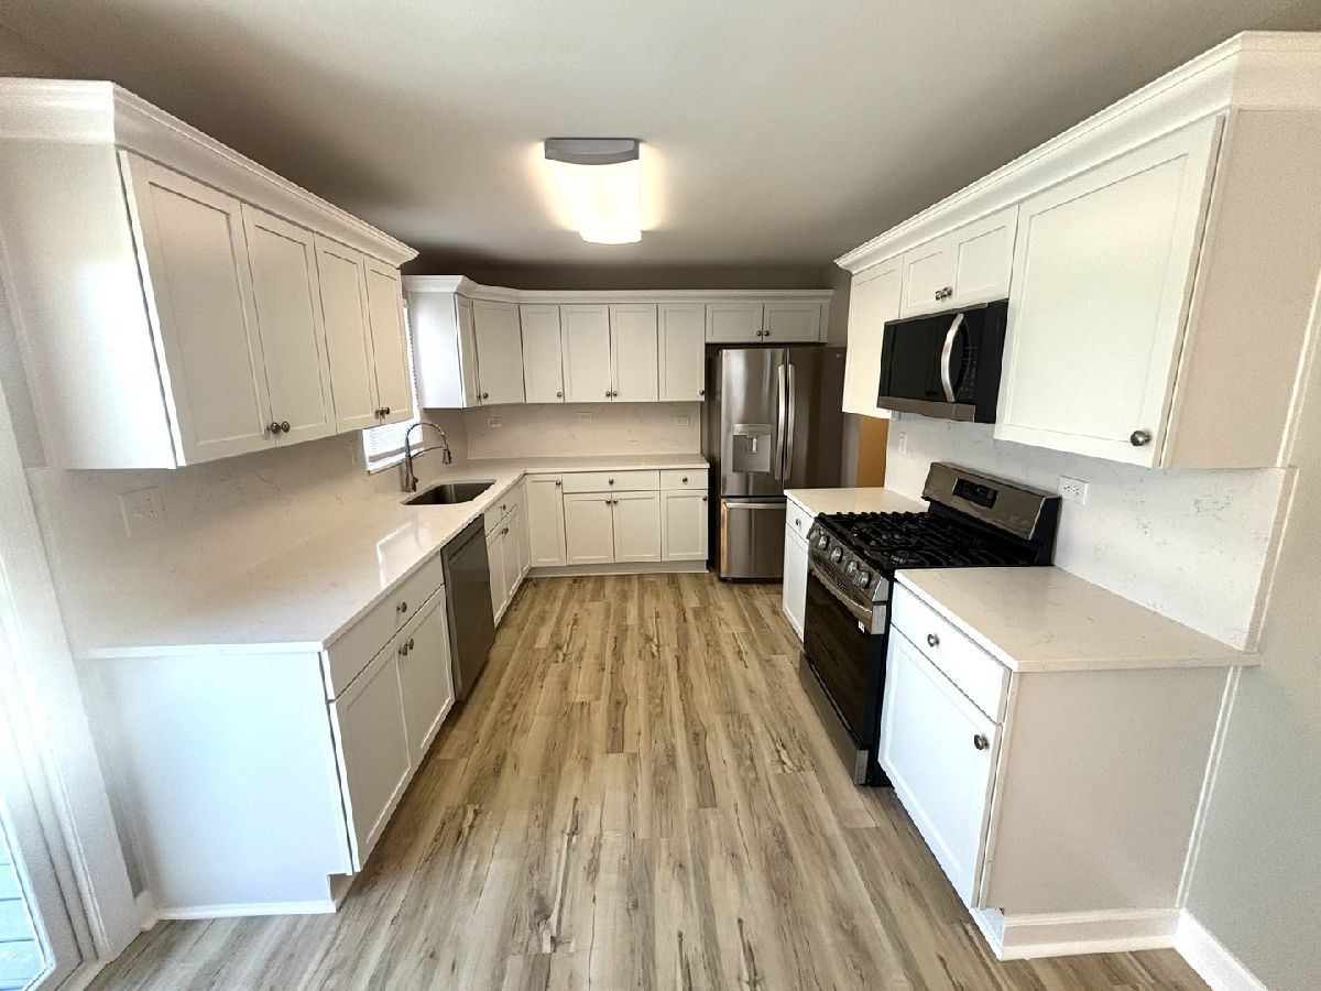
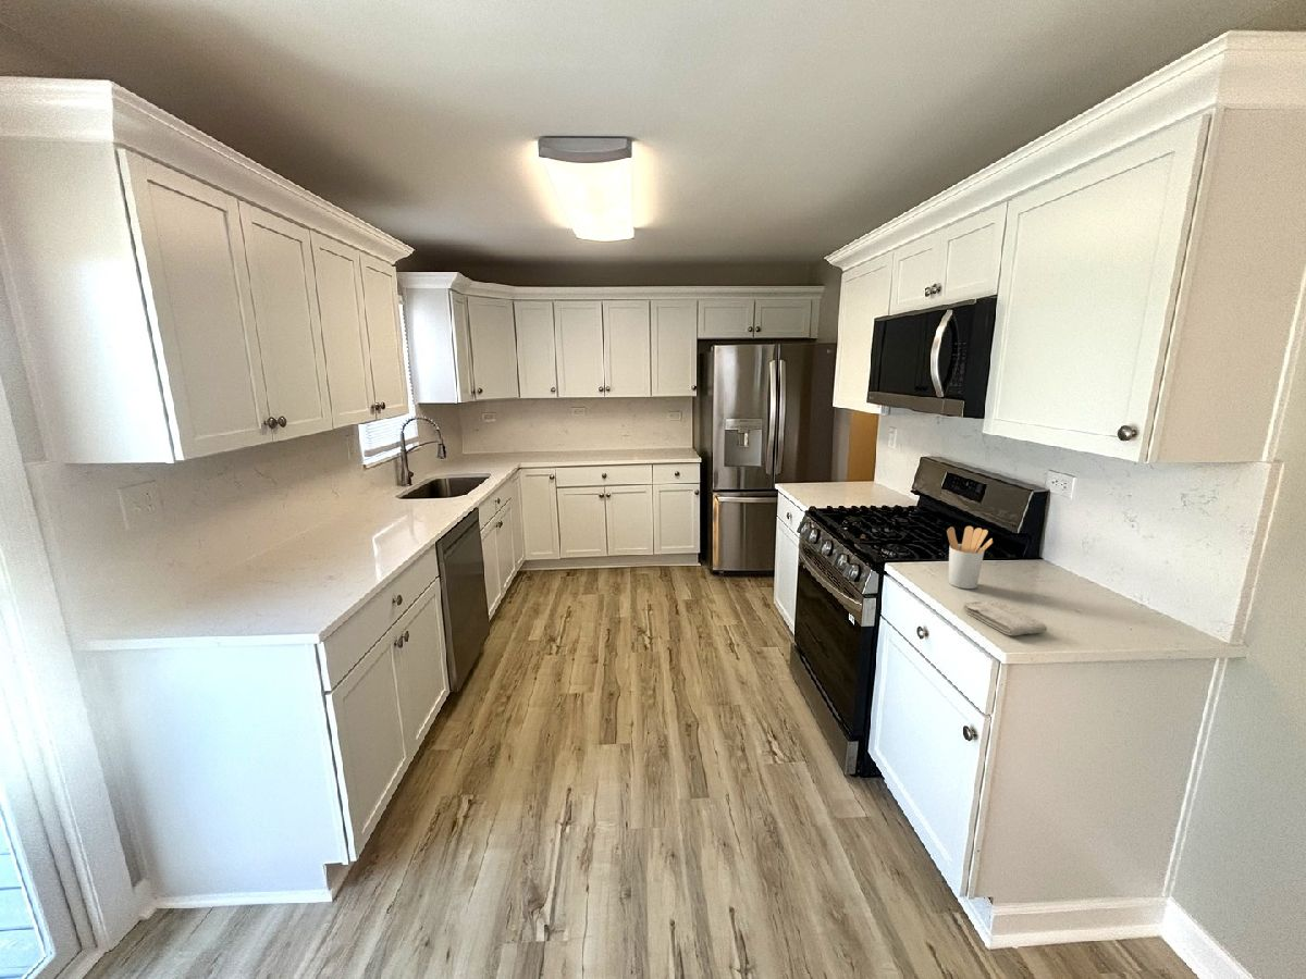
+ washcloth (1002, 616)
+ utensil holder (968, 555)
